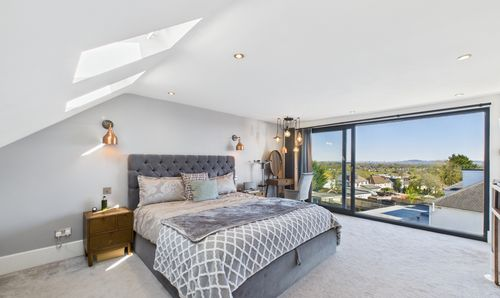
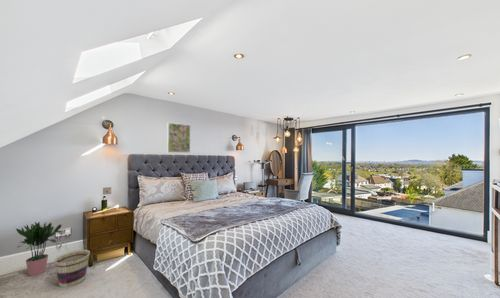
+ basket (72, 268)
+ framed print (179, 138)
+ potted plant (40, 245)
